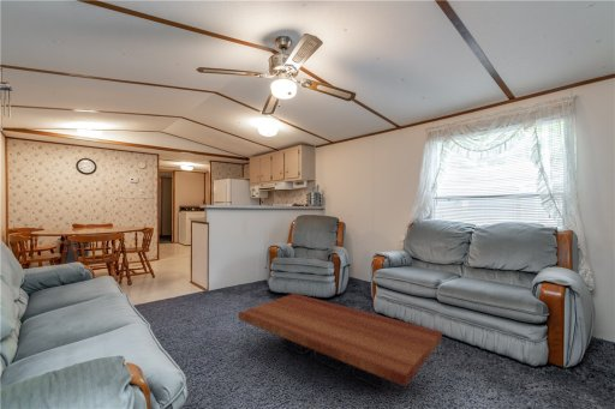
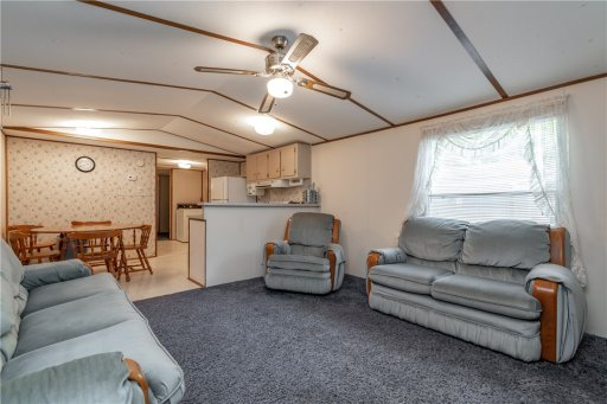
- coffee table (332, 341)
